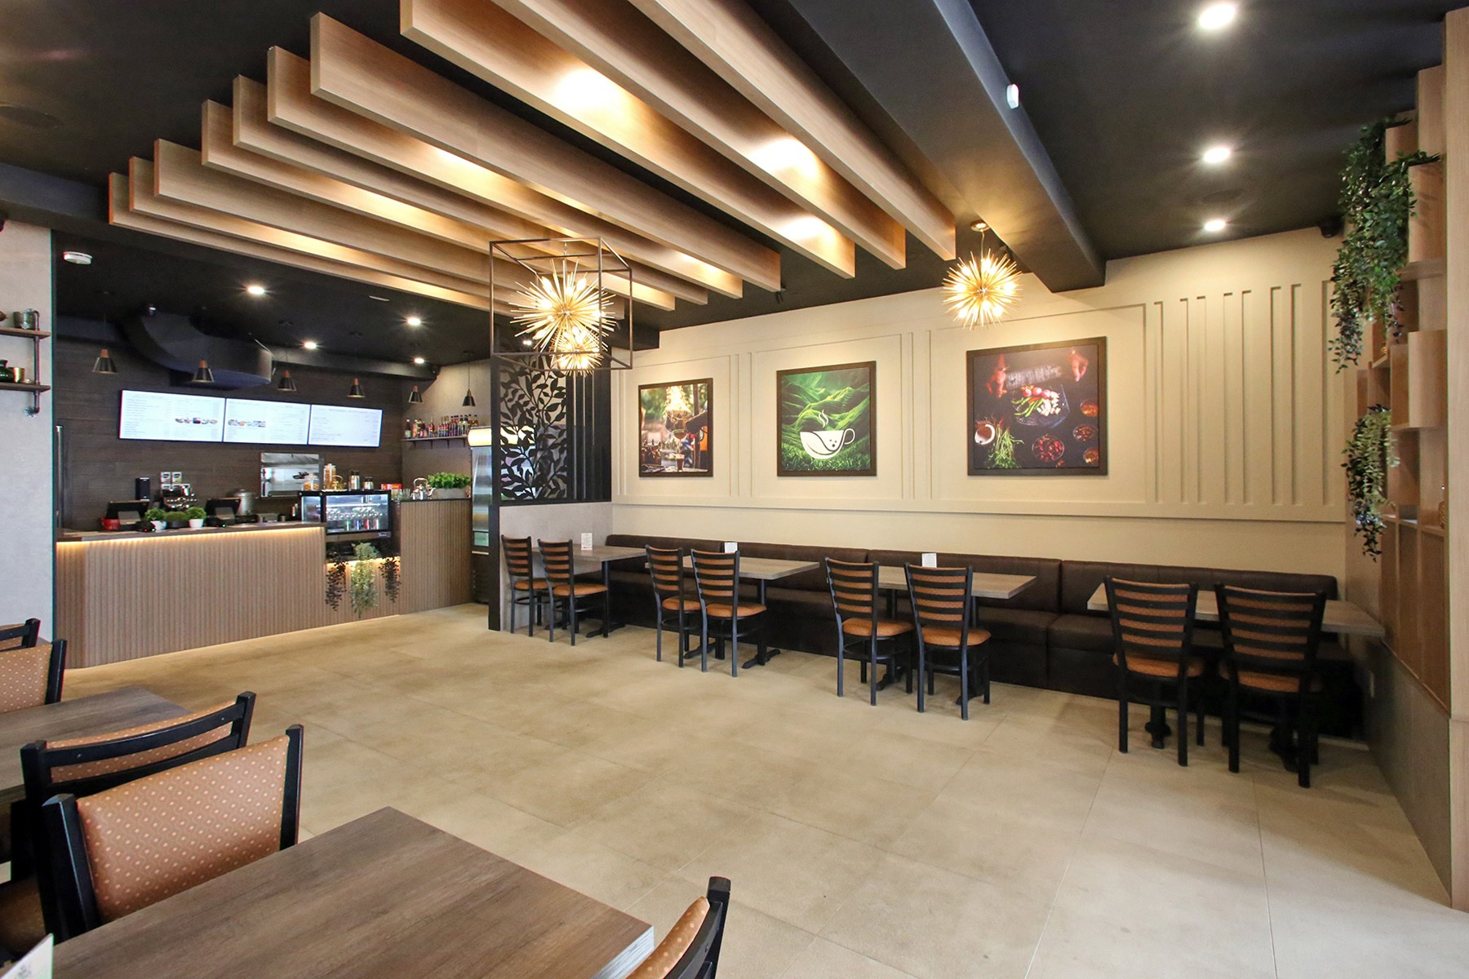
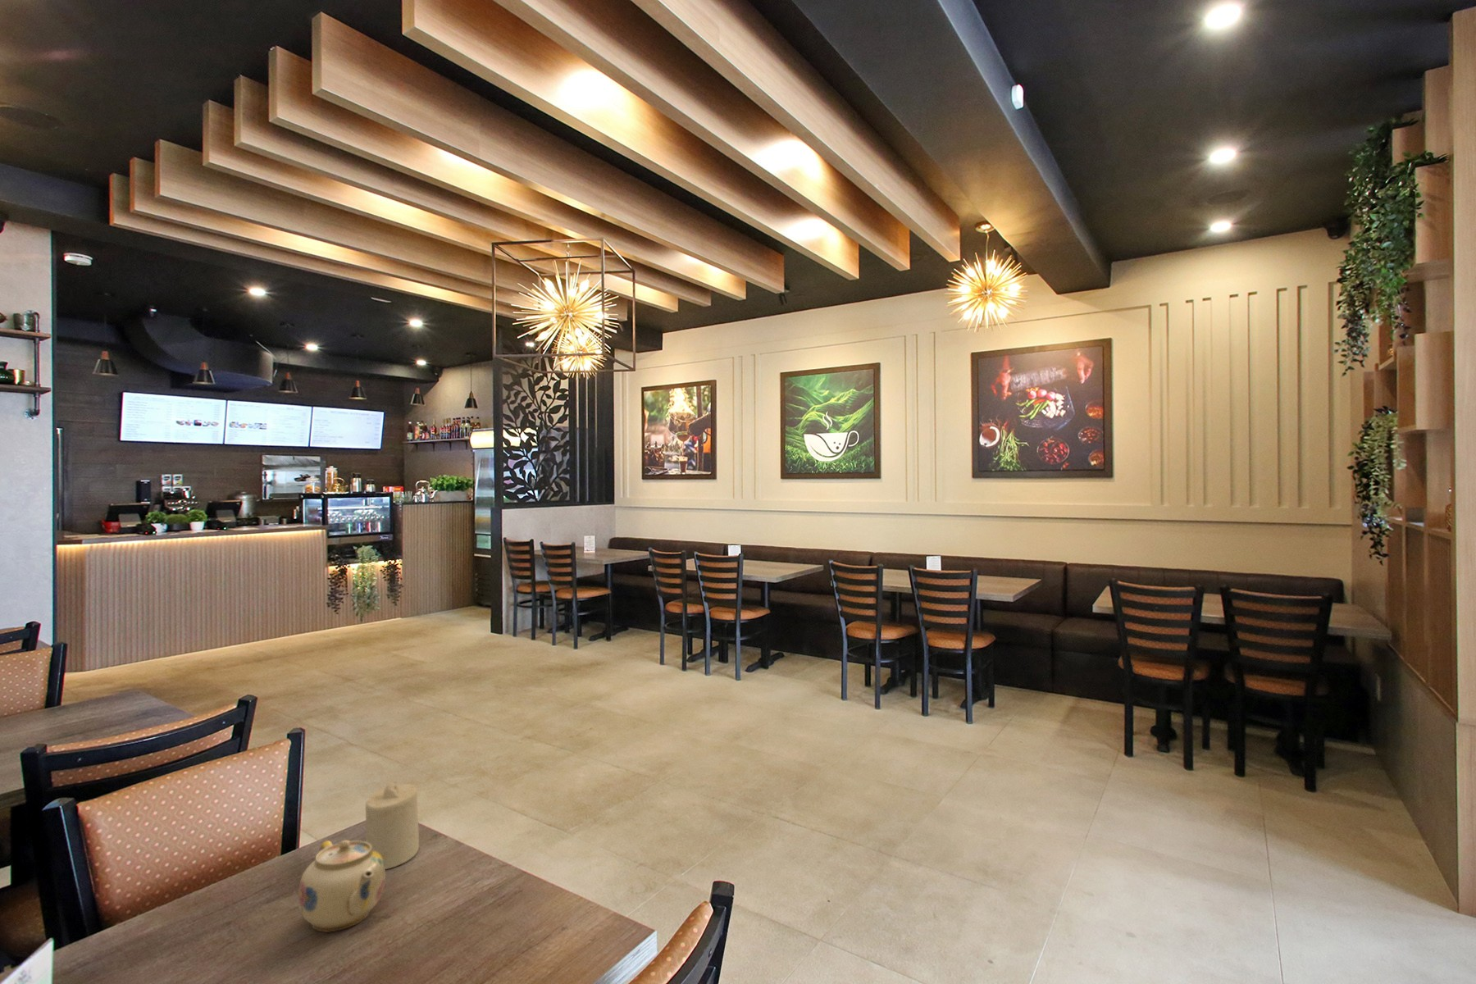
+ teapot (346, 879)
+ candle (392, 819)
